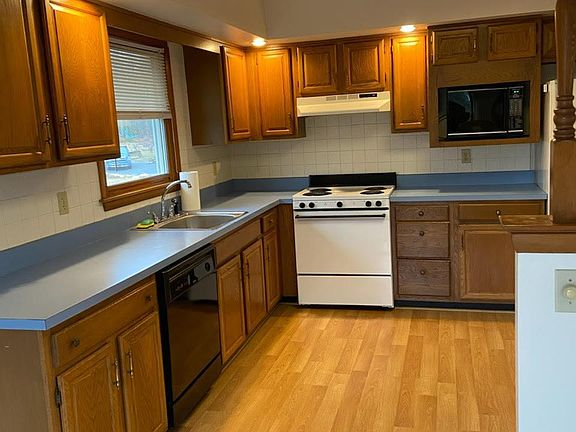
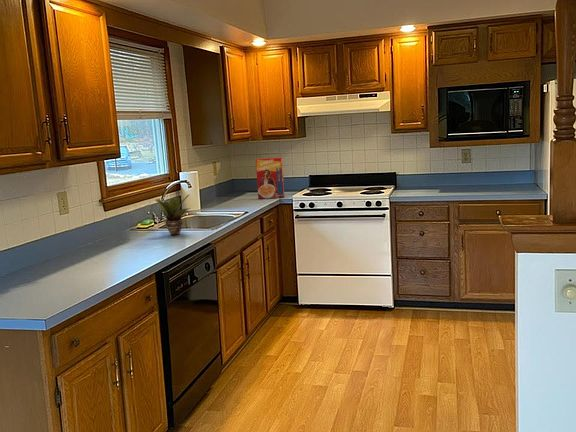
+ potted plant (173, 214)
+ cereal box (270, 178)
